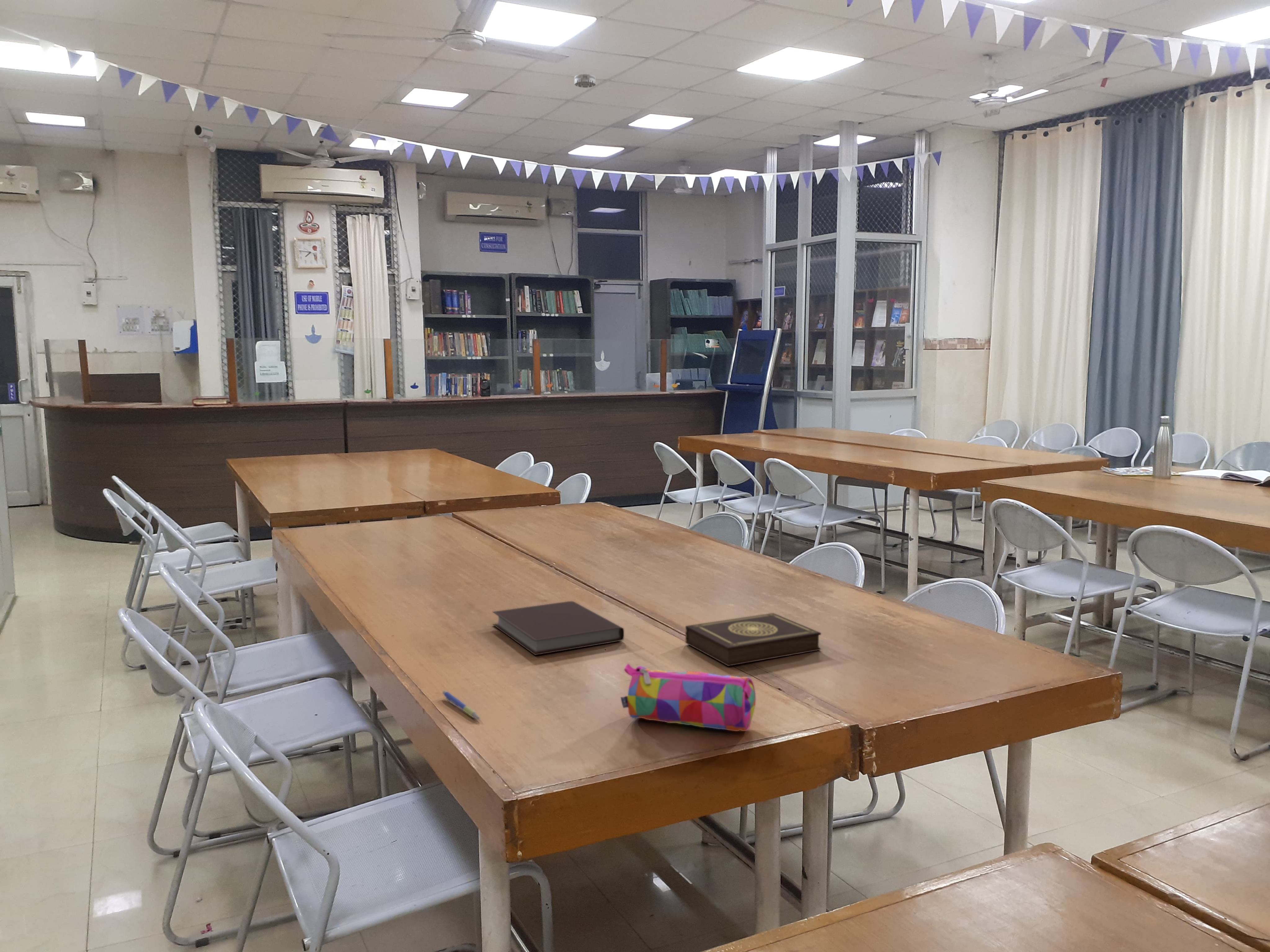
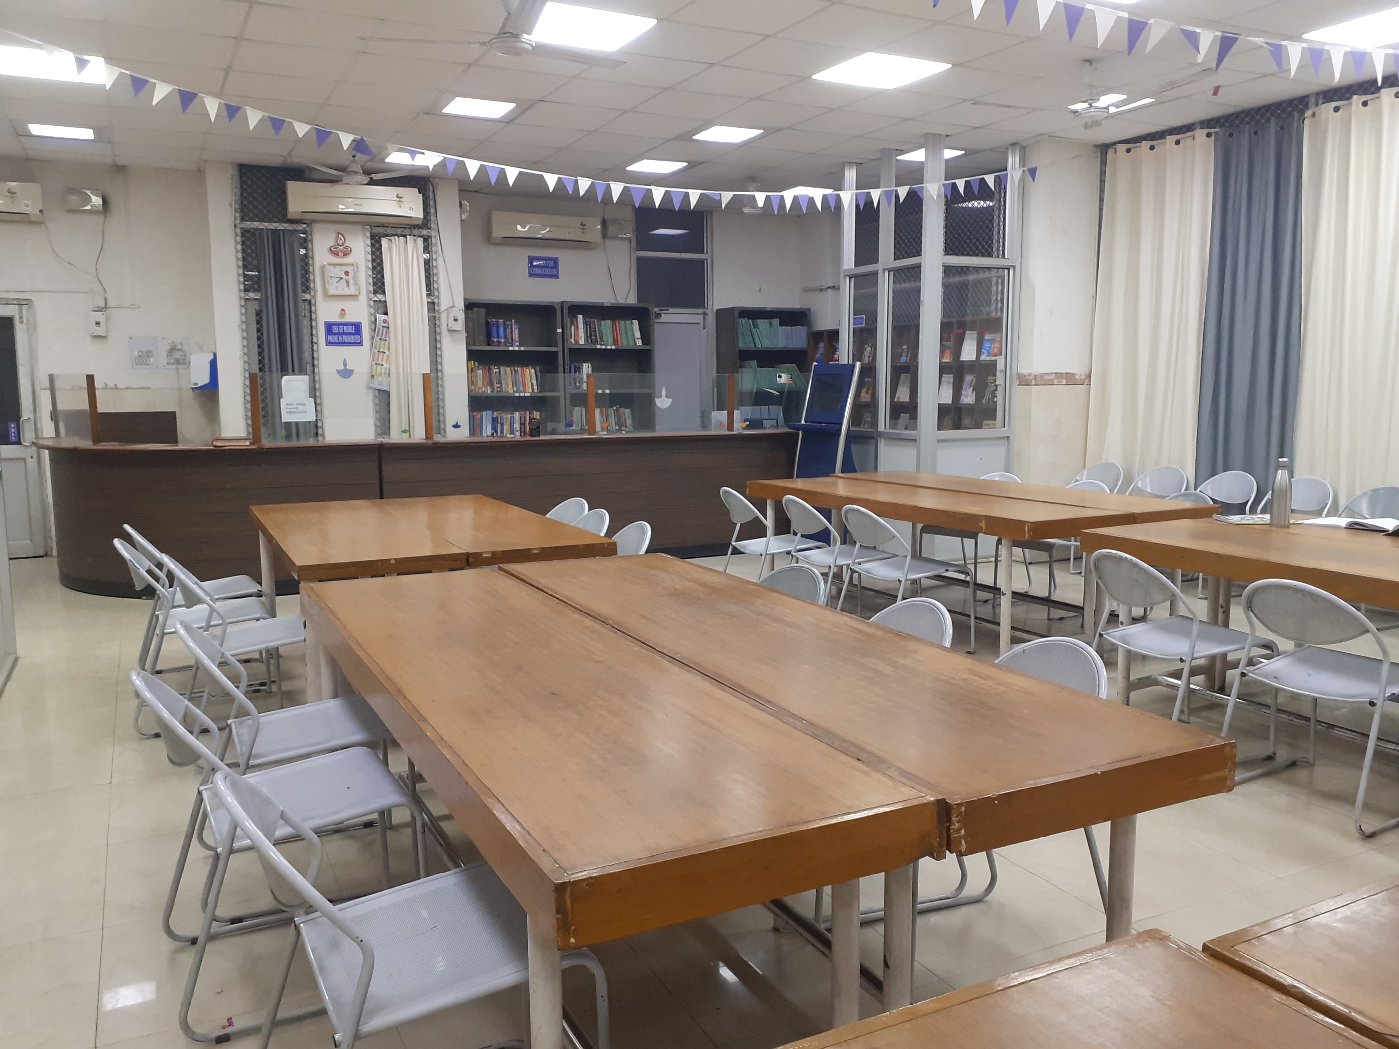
- security camera (205, 138)
- pen (461, 705)
- pencil case (689, 697)
- notebook (556, 626)
- smoke detector (585, 80)
- book (752, 638)
